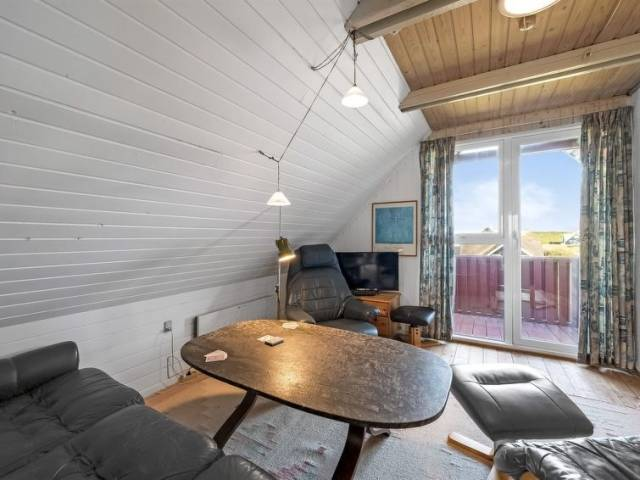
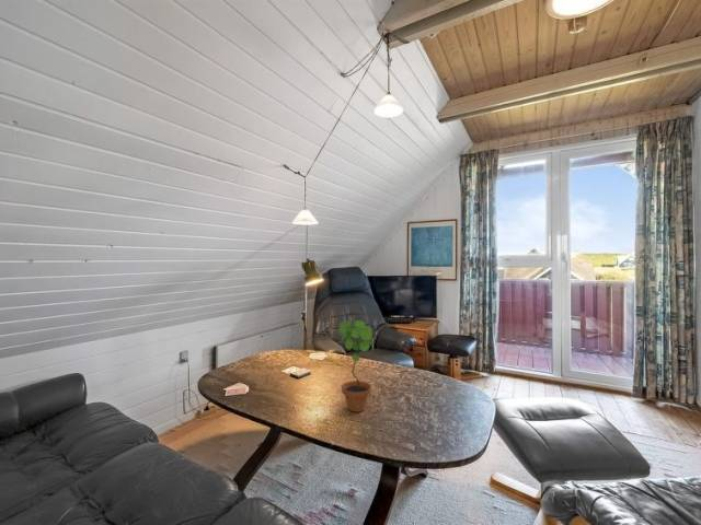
+ potted plant (355, 362)
